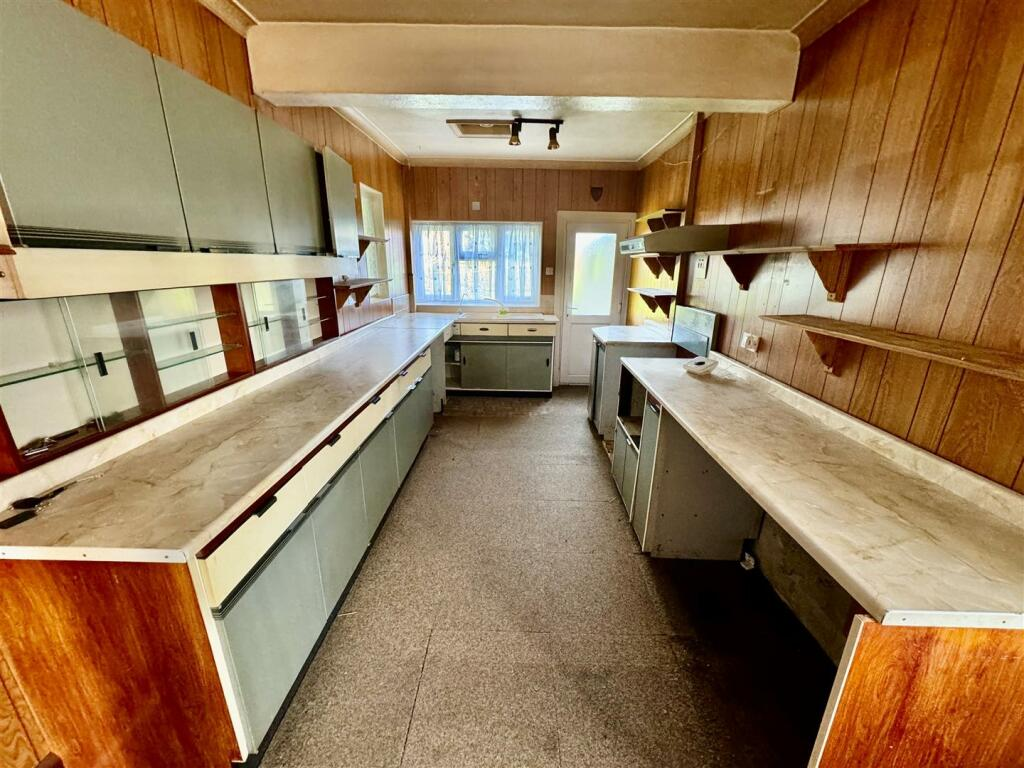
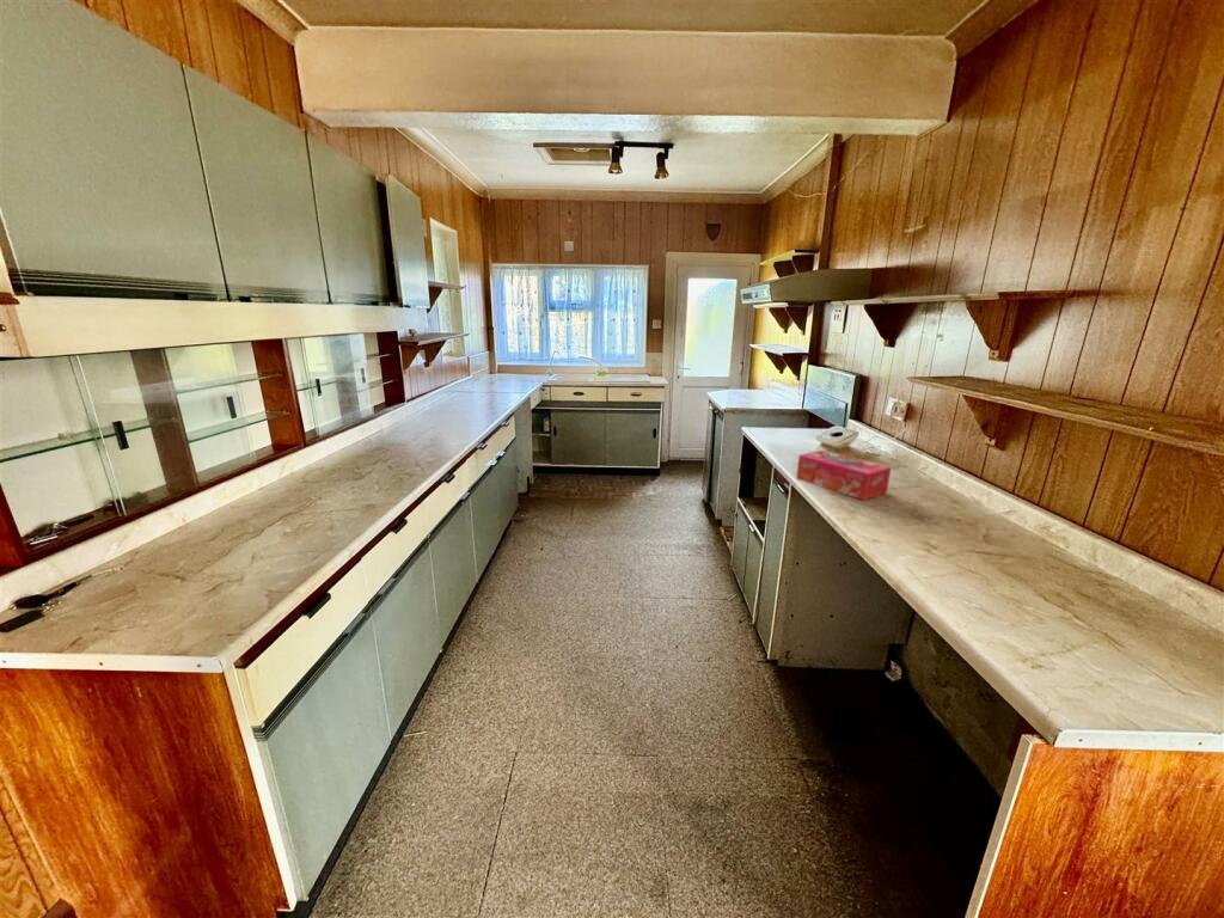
+ tissue box (842, 473)
